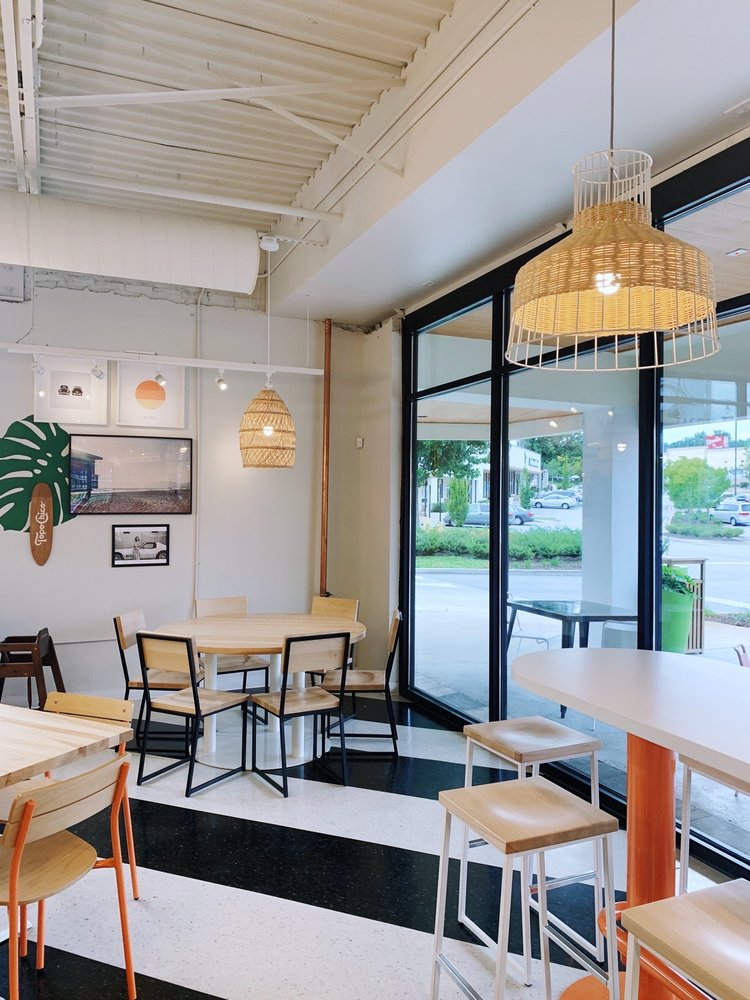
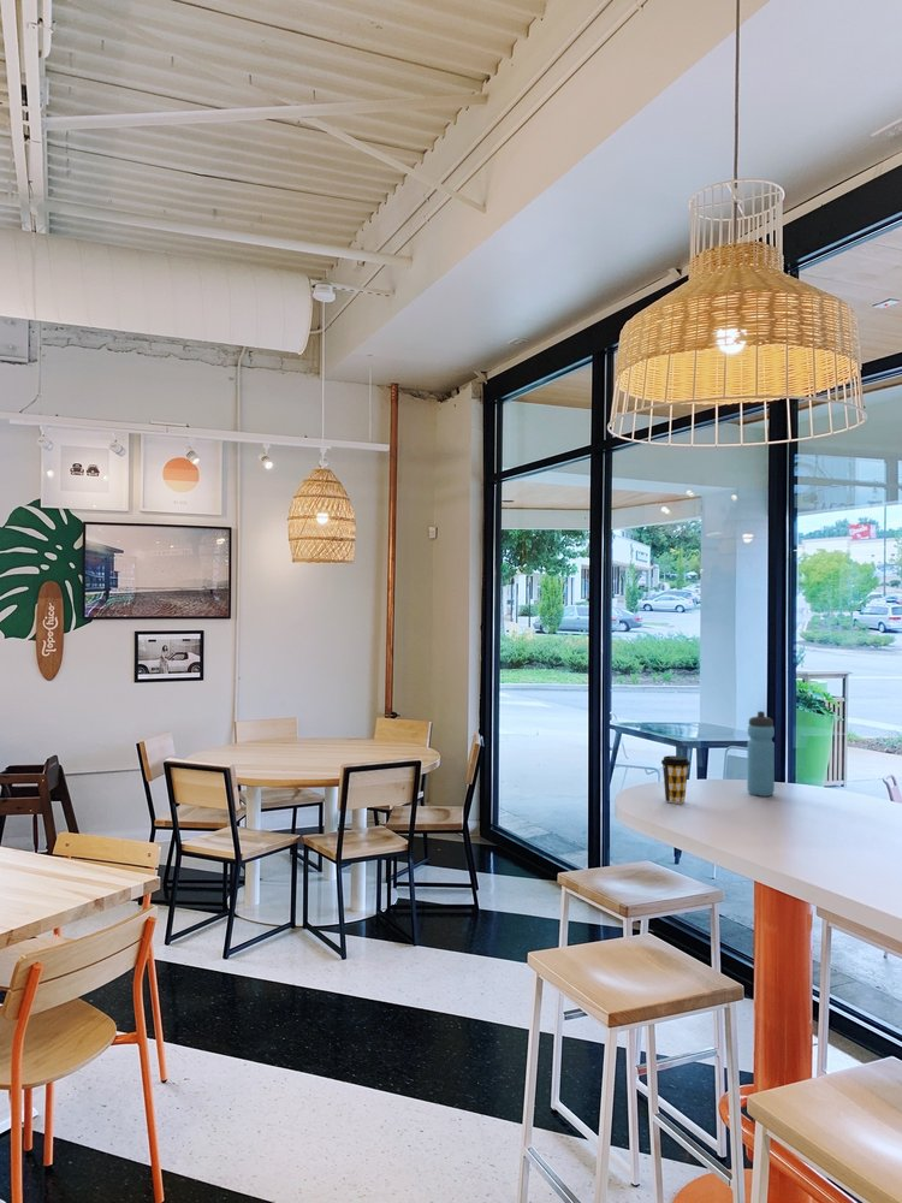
+ coffee cup (675, 778)
+ water bottle (760, 752)
